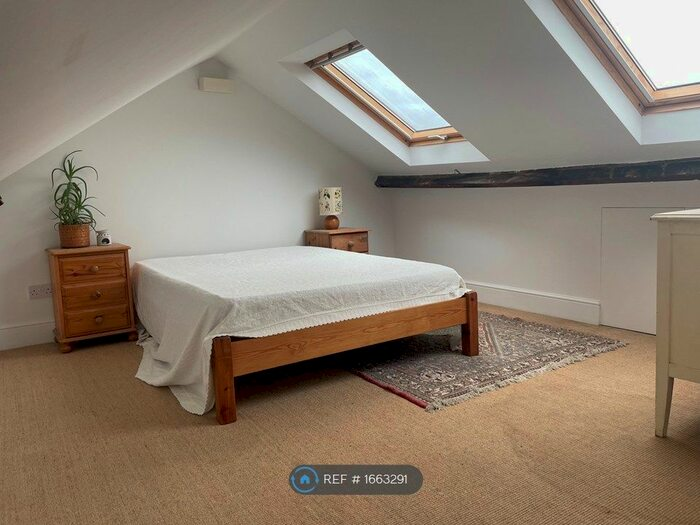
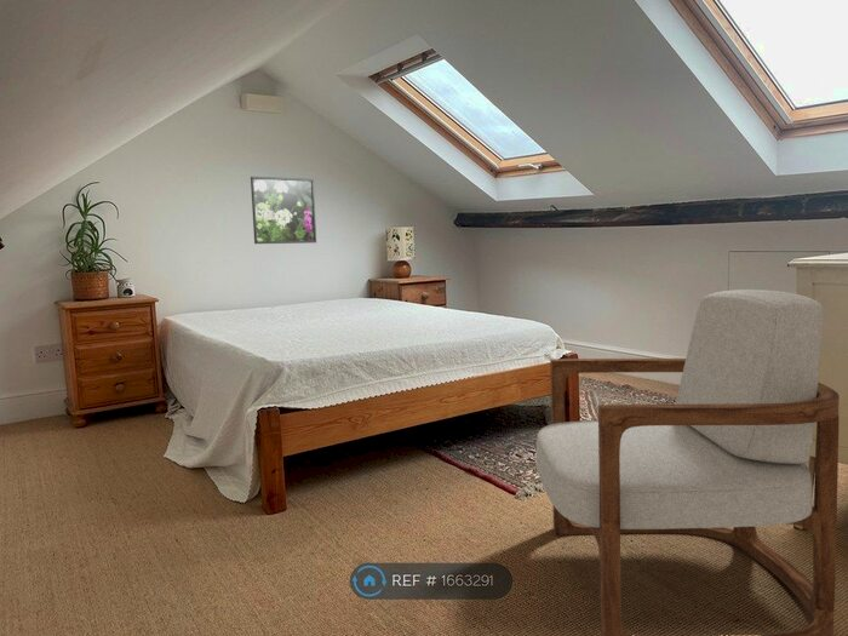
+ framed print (283, 211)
+ armchair (670, 442)
